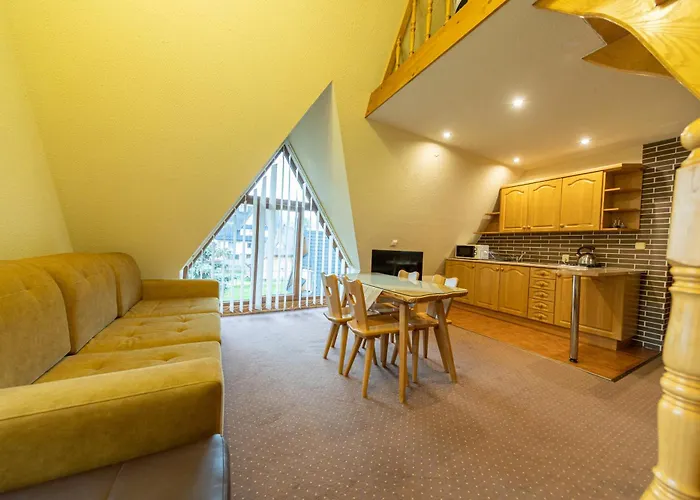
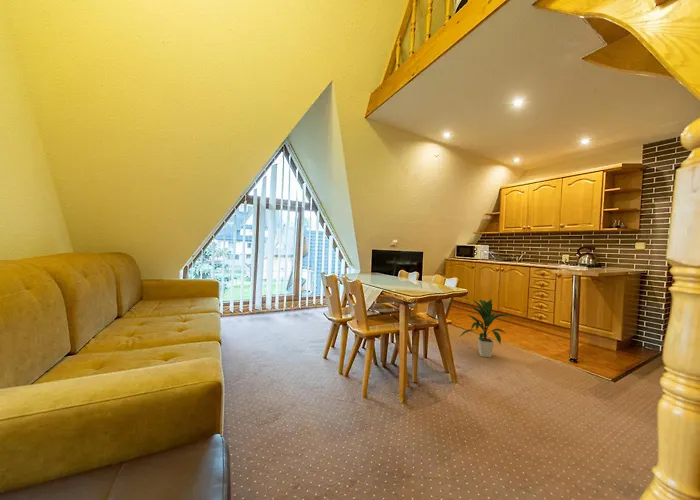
+ indoor plant (483, 325)
